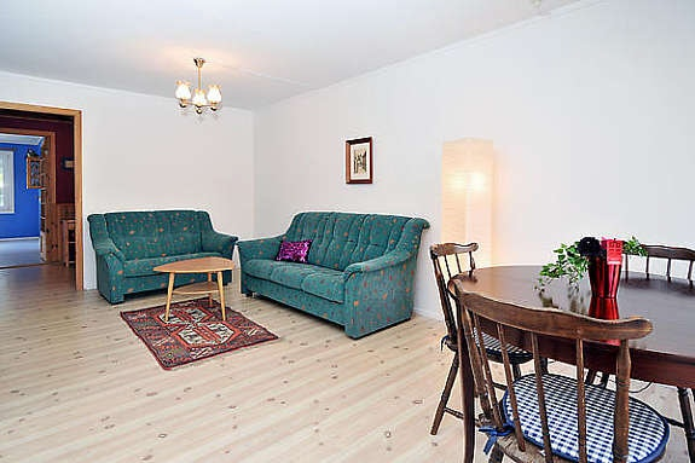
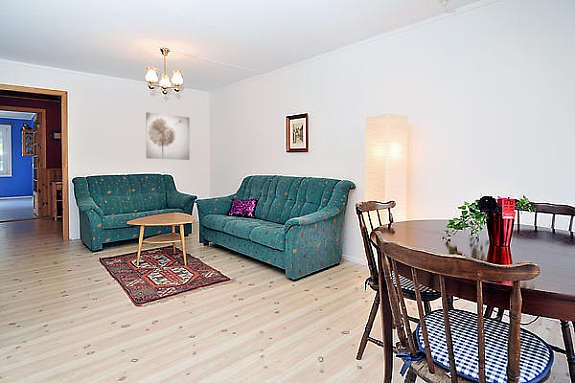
+ wall art (168, 137)
